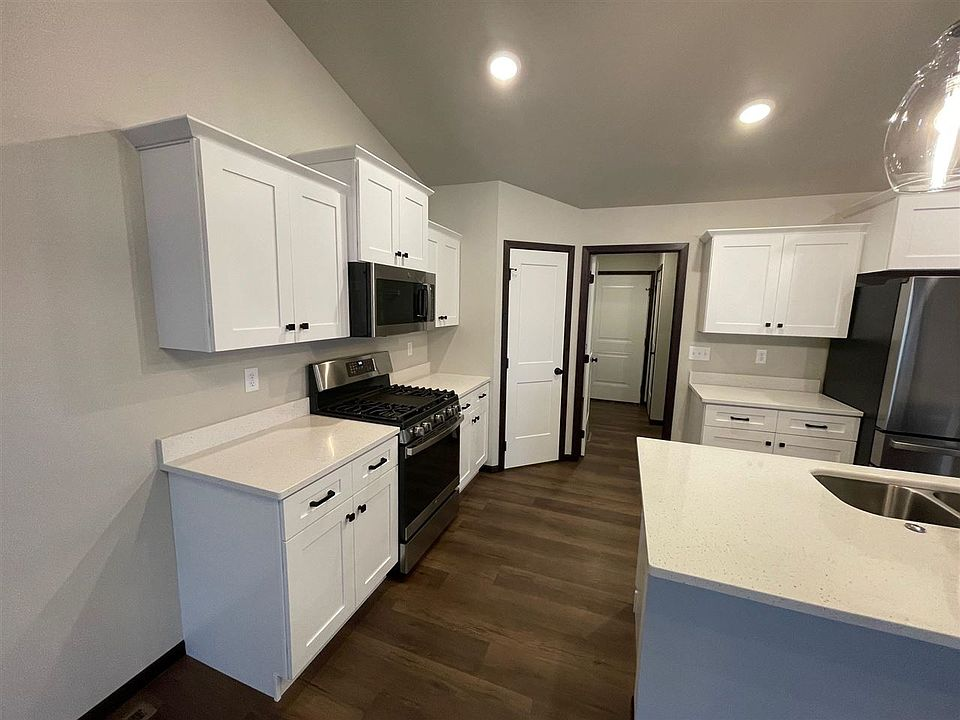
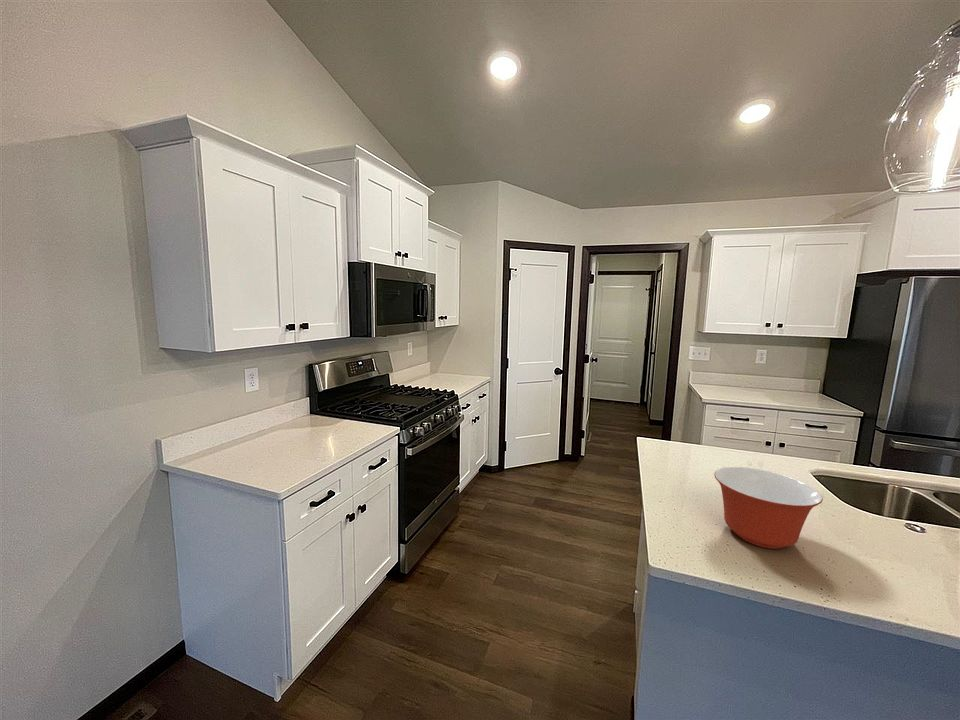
+ mixing bowl (761, 510)
